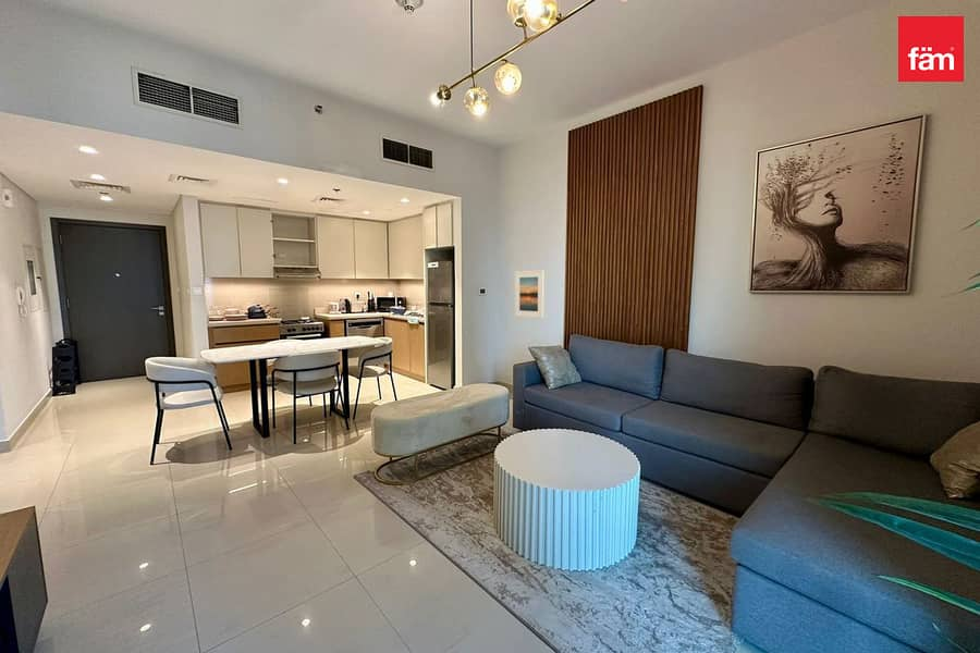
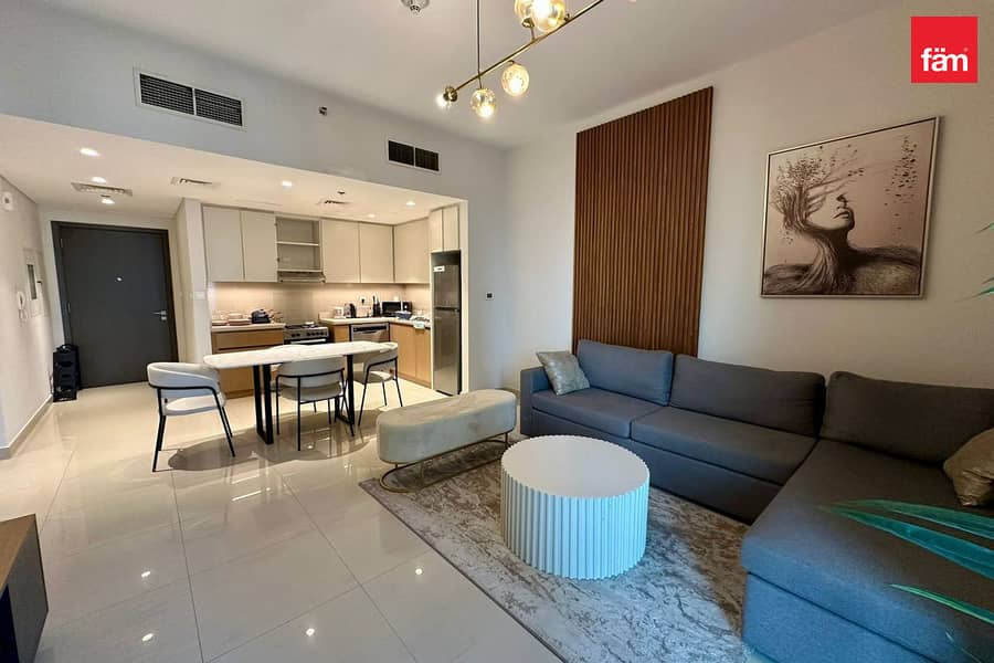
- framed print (528, 294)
